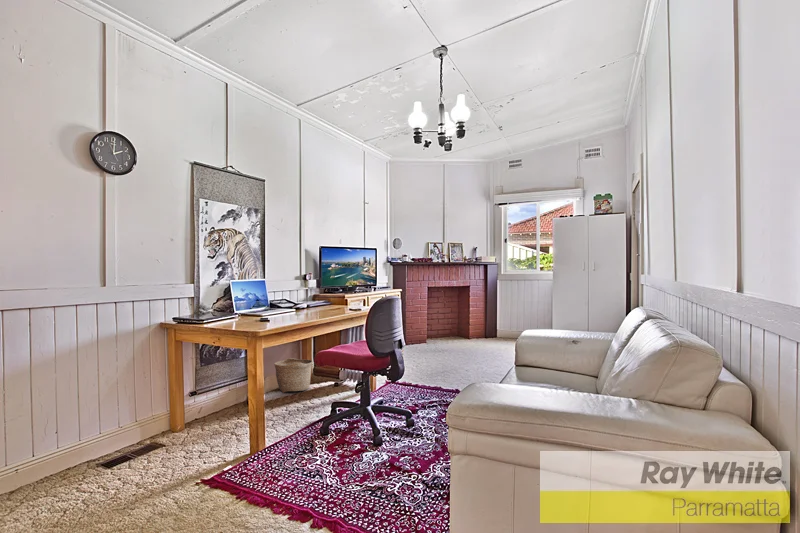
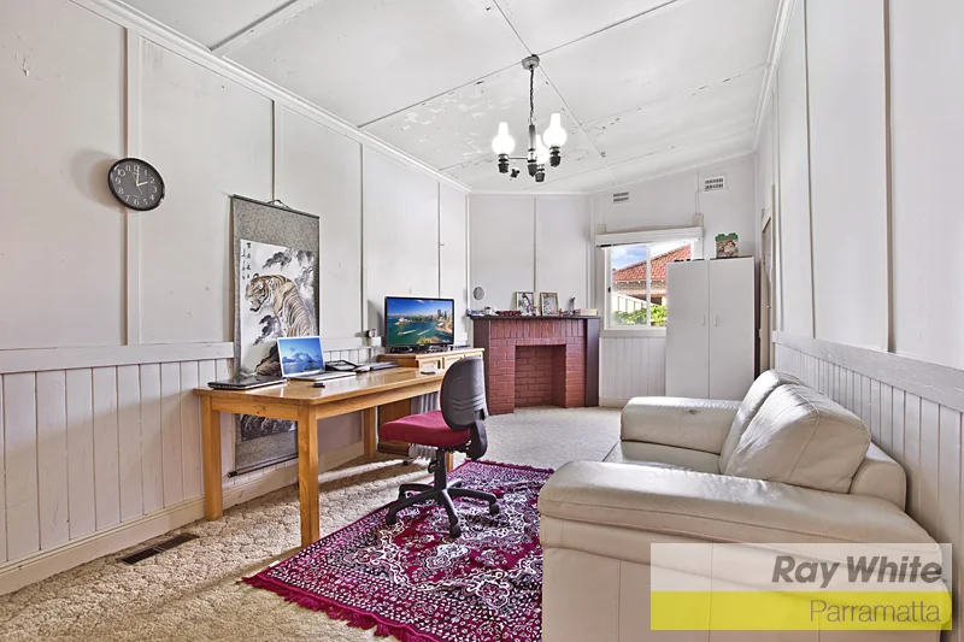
- basket (293, 373)
